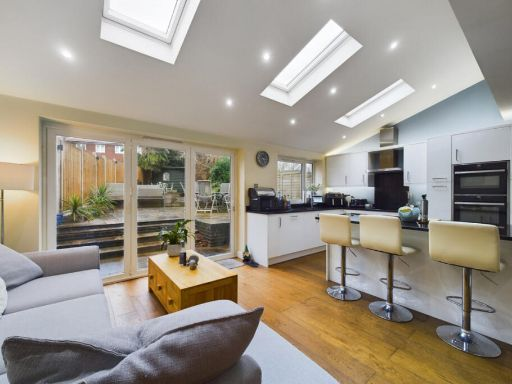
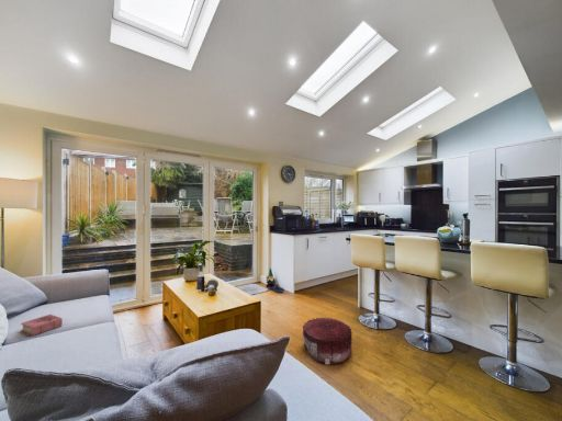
+ book (42, 325)
+ pouf (326, 337)
